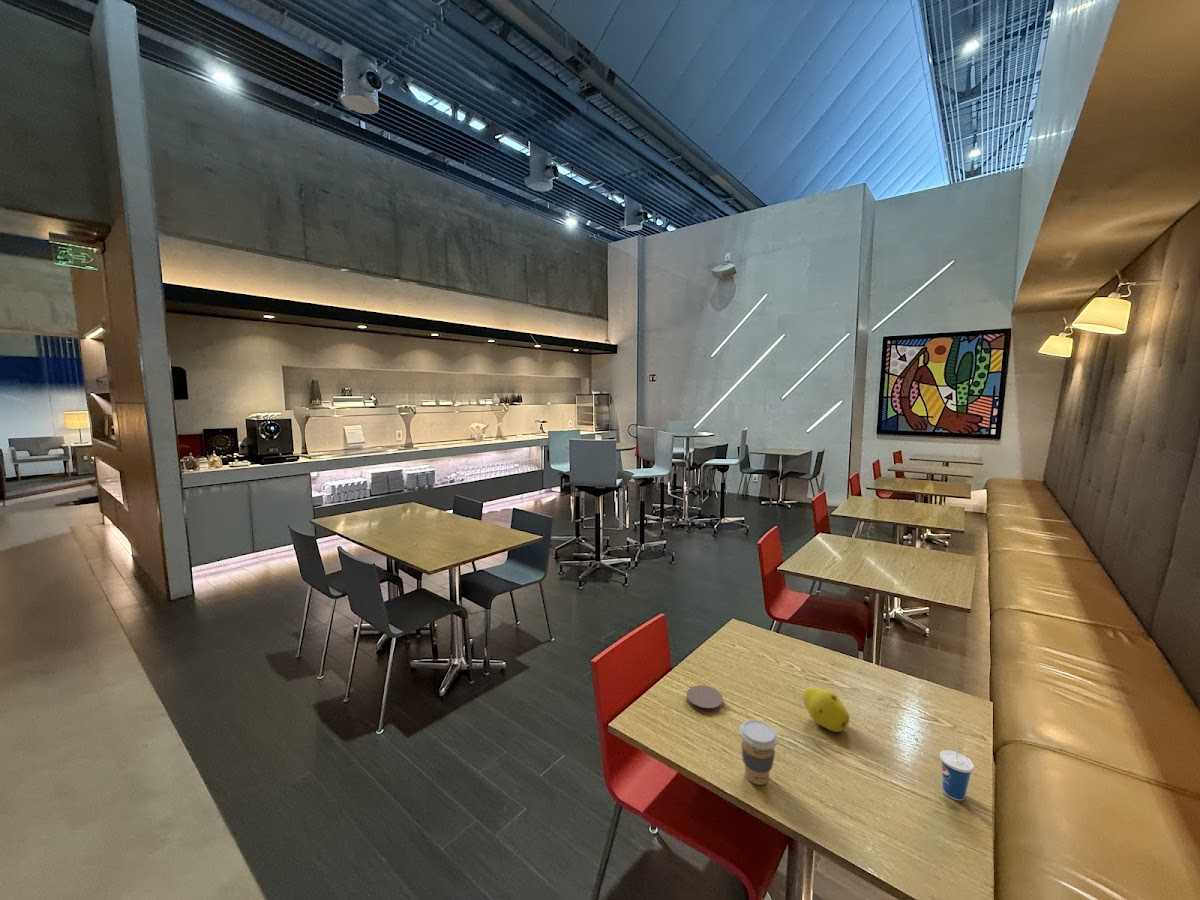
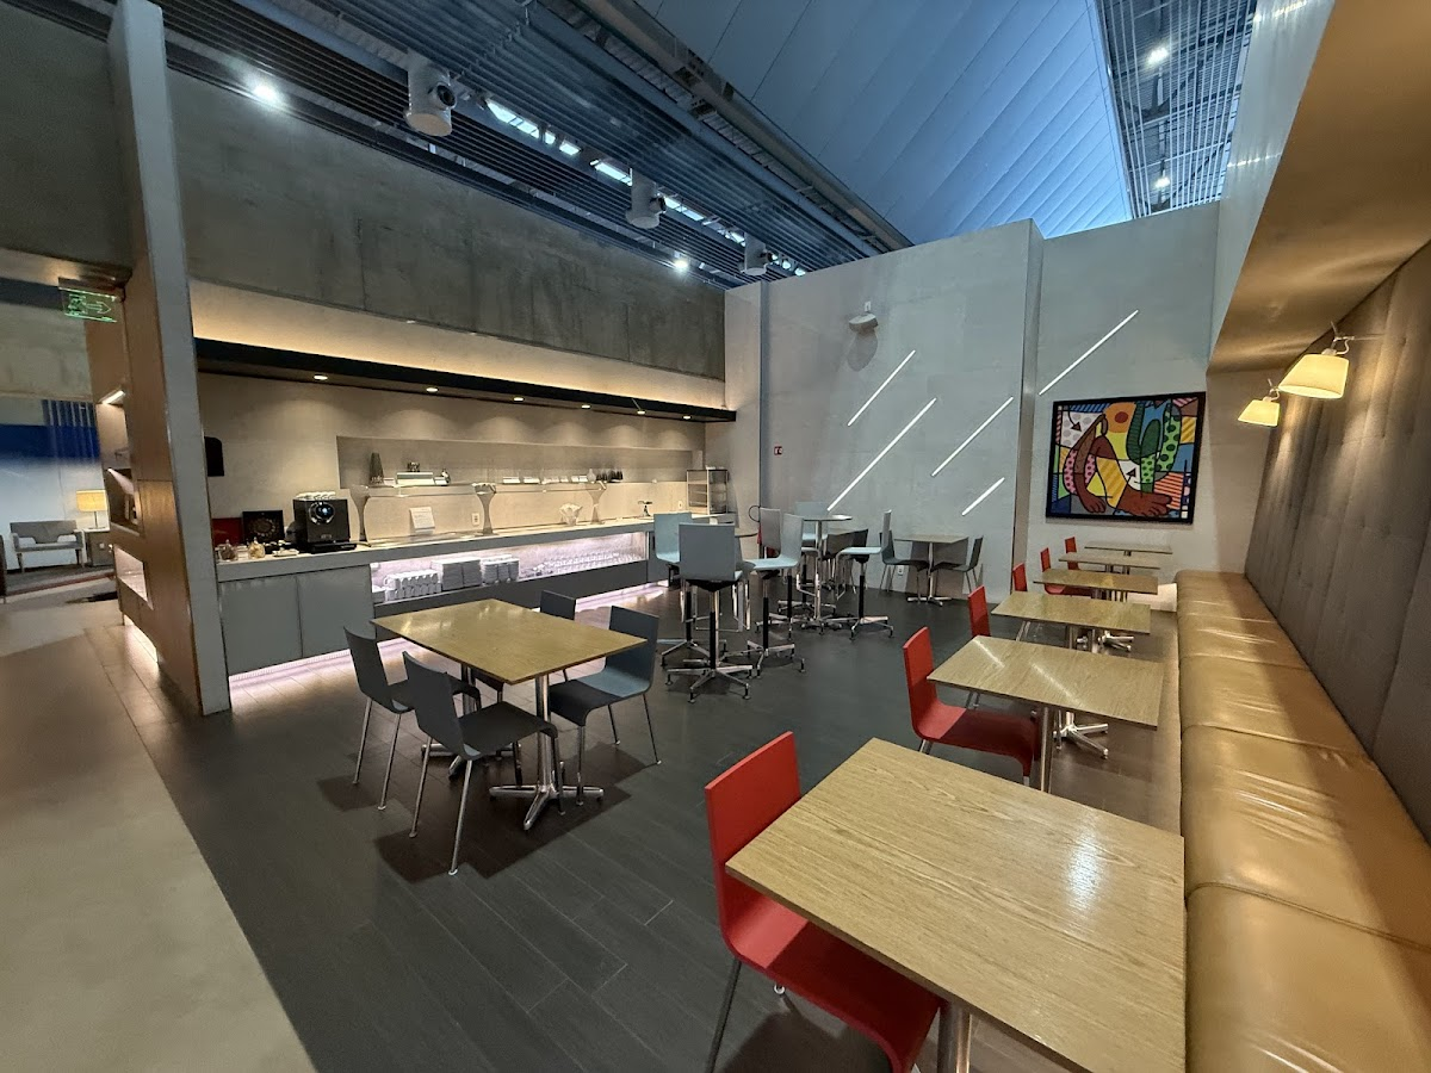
- fruit (824, 706)
- coffee cup (757, 753)
- coaster (704, 698)
- cup (956, 767)
